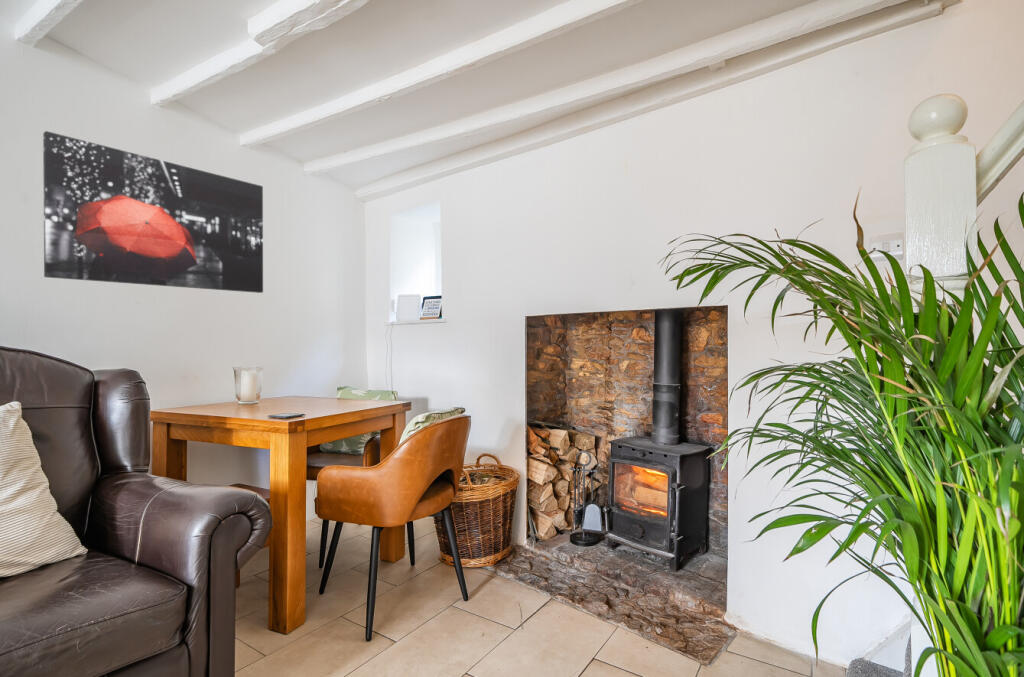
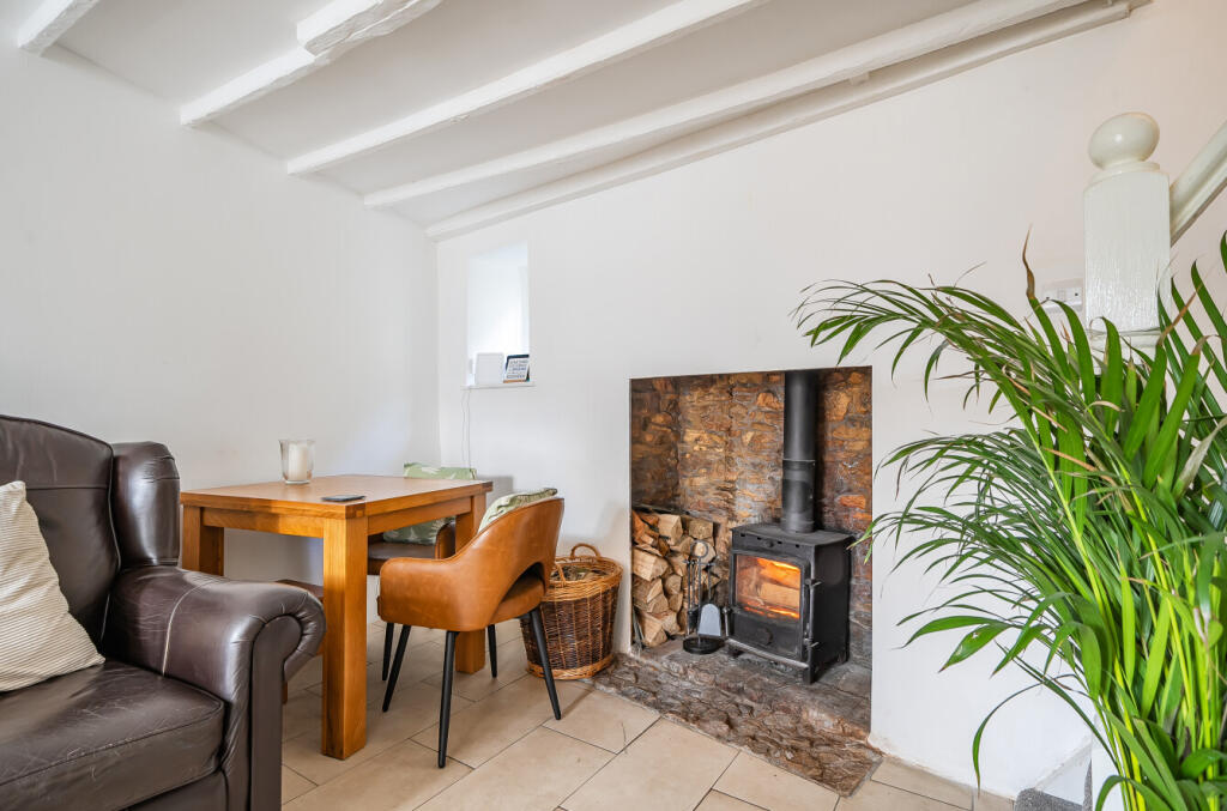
- wall art (169, 224)
